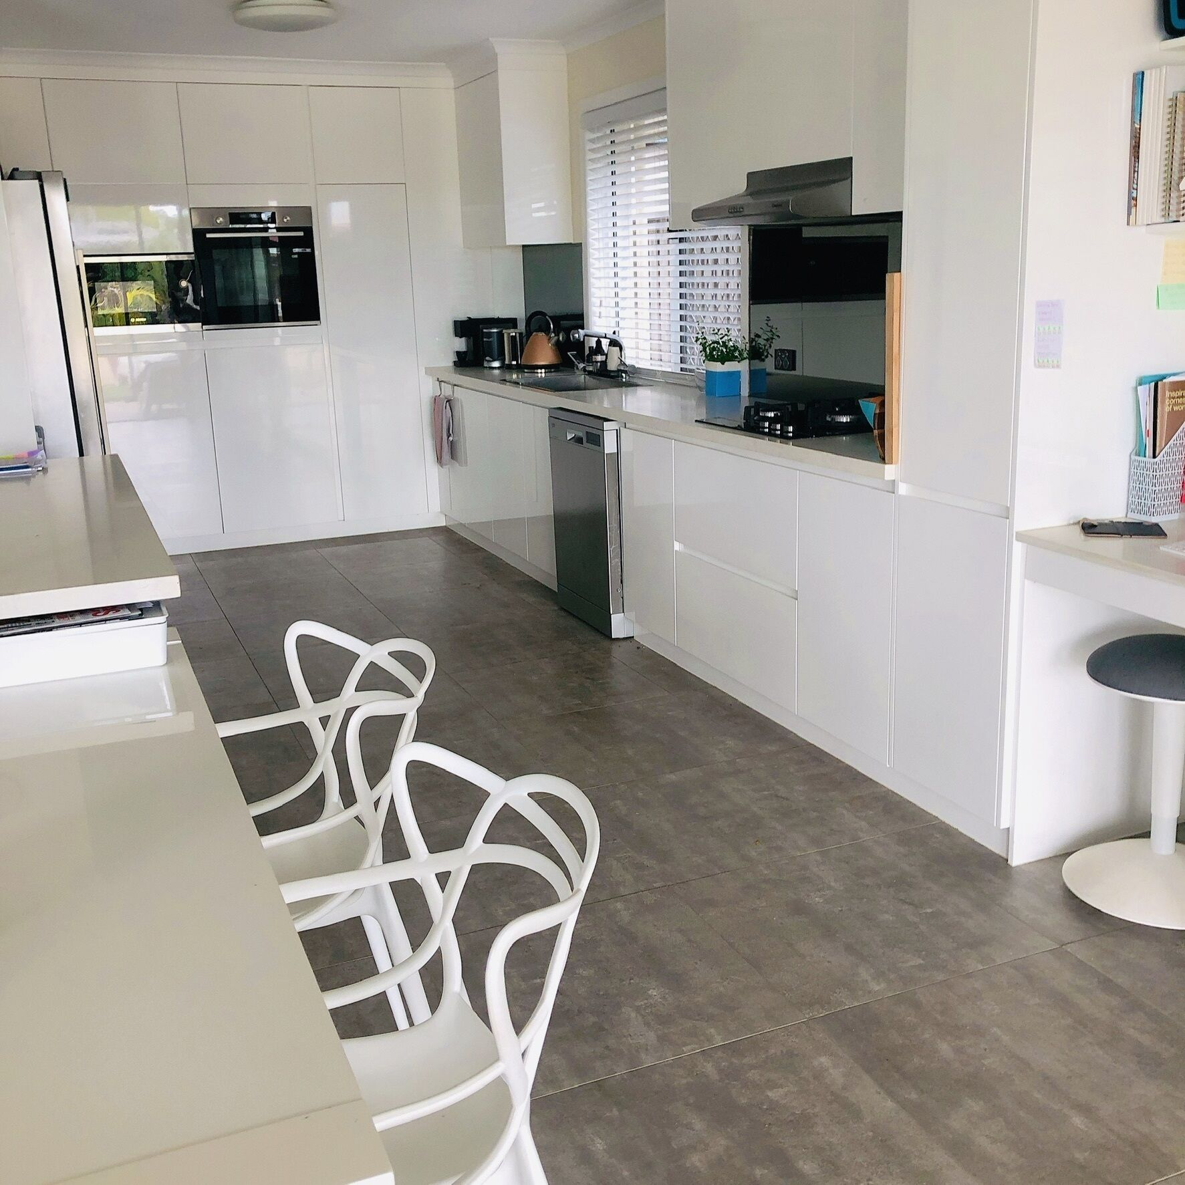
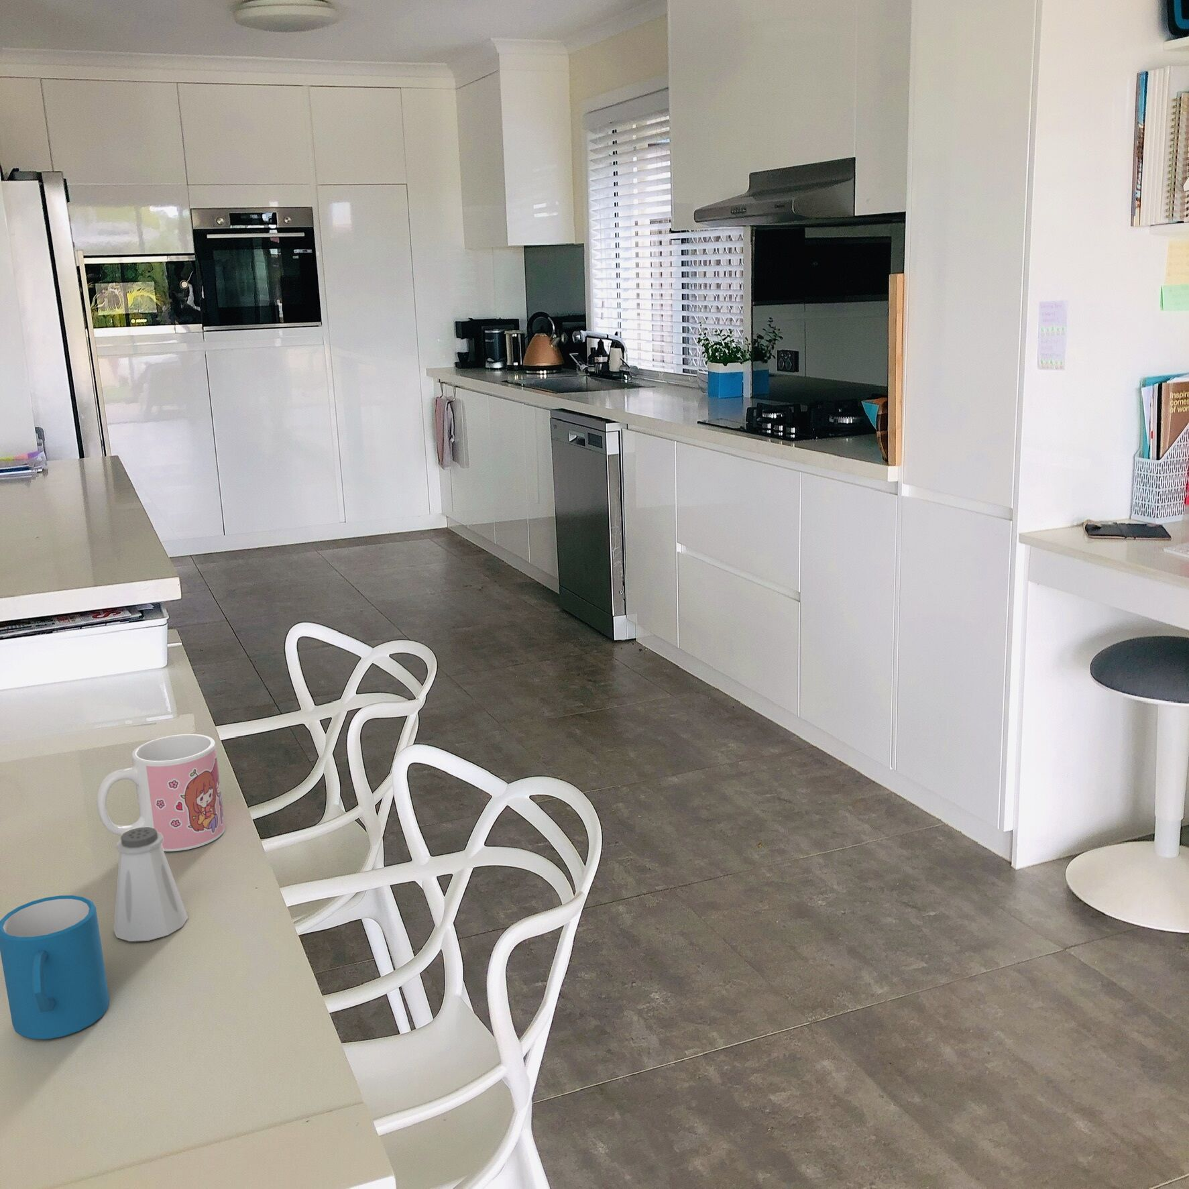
+ mug (51, 977)
+ saltshaker (145, 879)
+ mug (166, 795)
